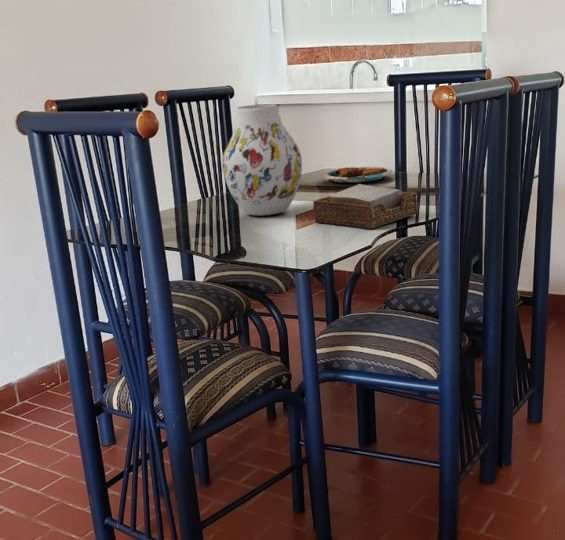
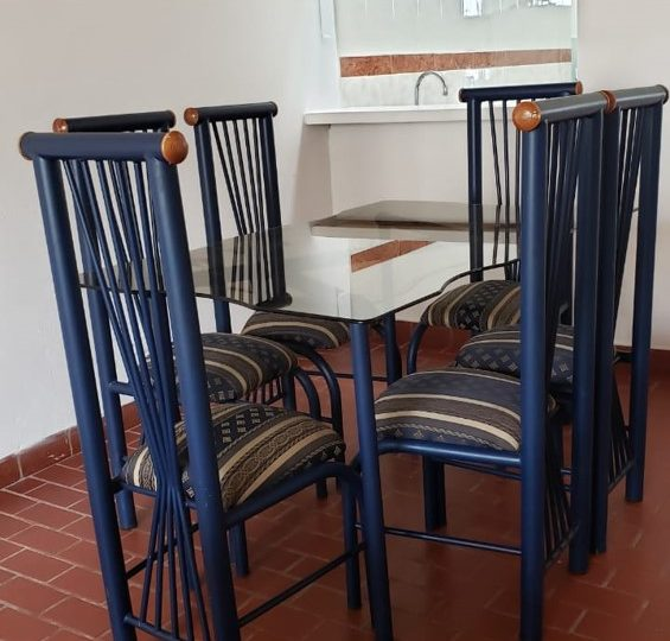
- napkin holder (364, 204)
- vase (262, 160)
- plate (356, 174)
